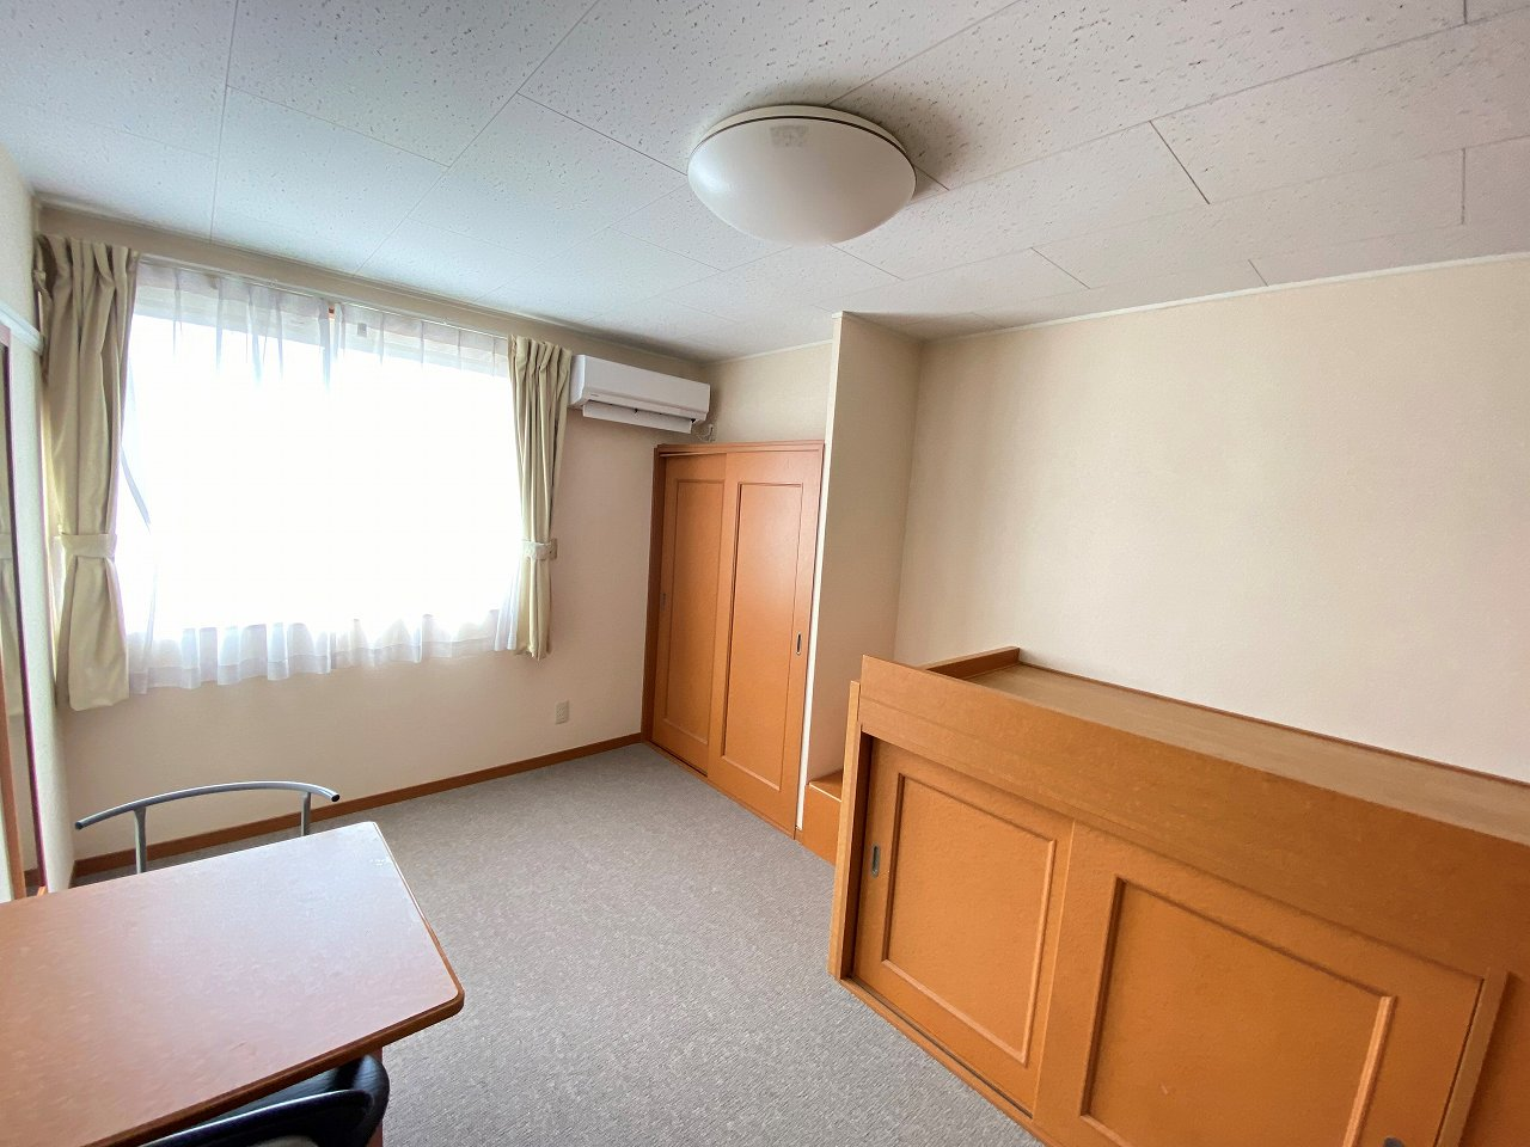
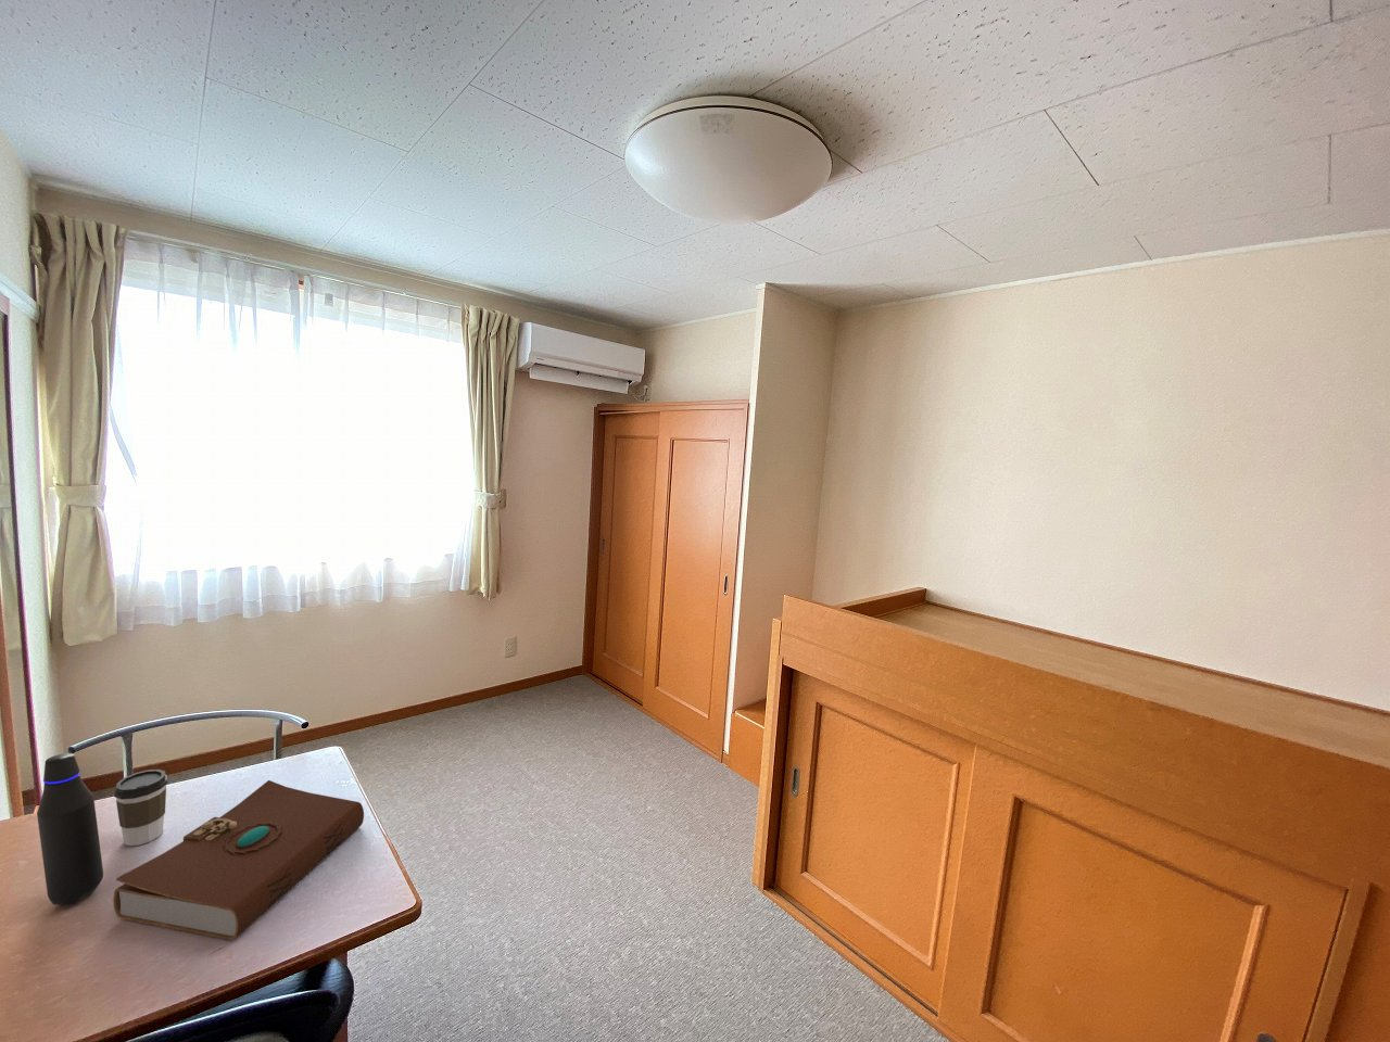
+ water bottle (70, 827)
+ coffee cup (142, 808)
+ book (253, 847)
